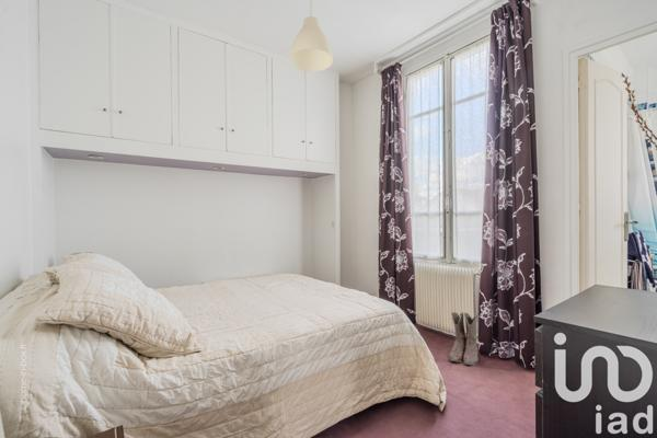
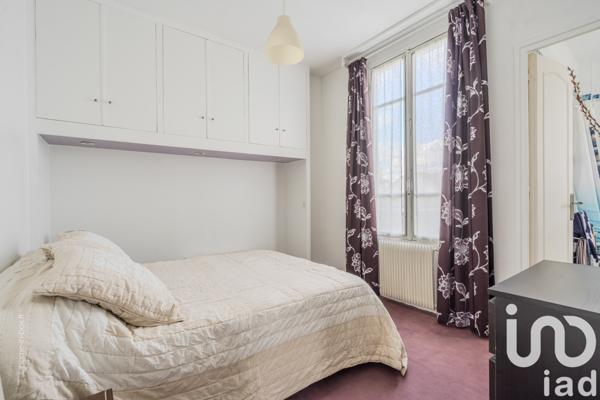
- boots (463, 335)
